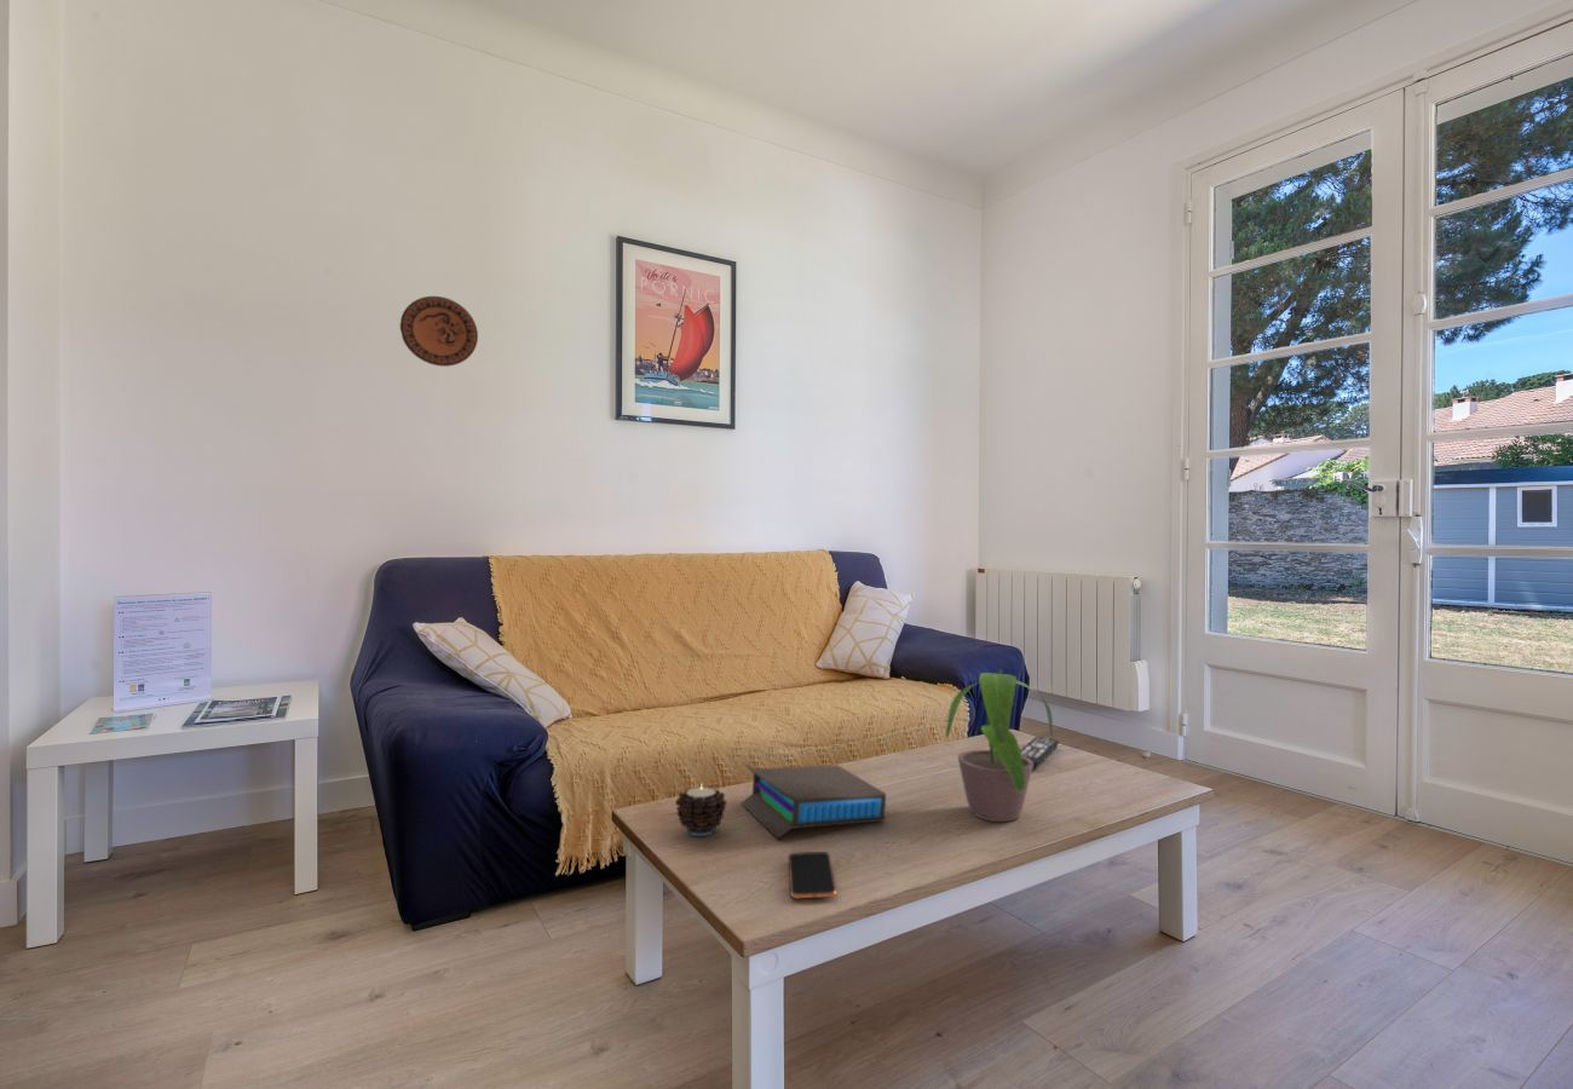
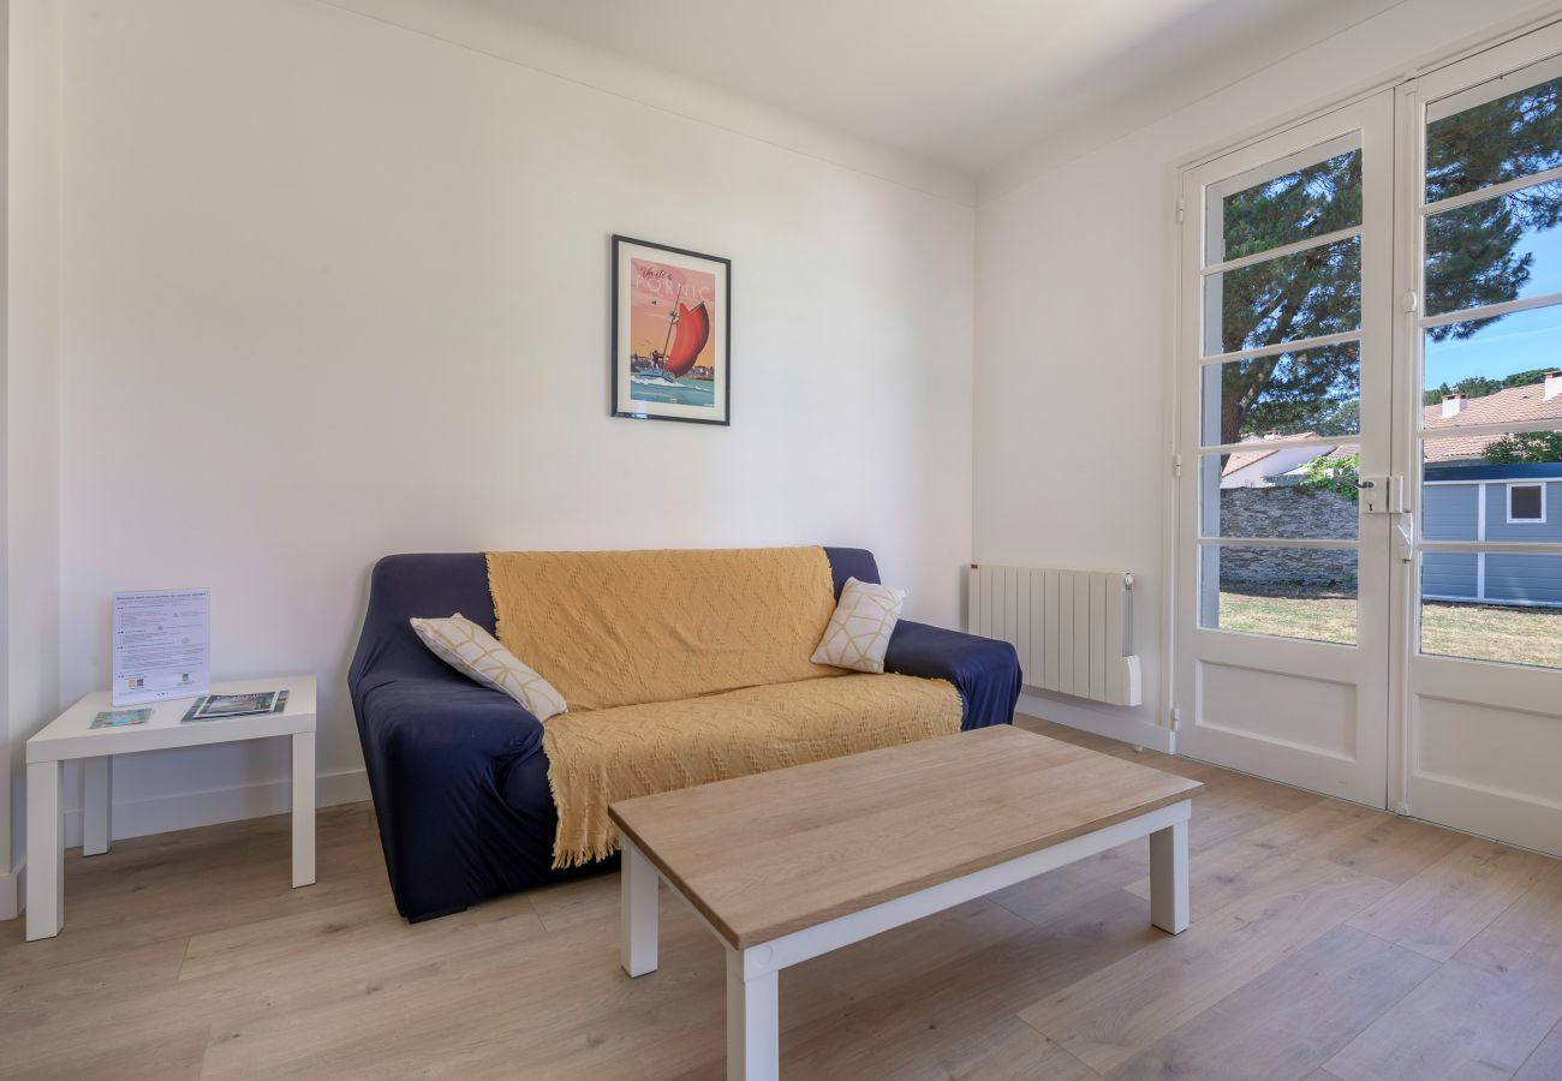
- candle (701, 807)
- potted plant (996, 741)
- remote control (1036, 751)
- smartphone (811, 874)
- book (814, 790)
- decorative plate (439, 332)
